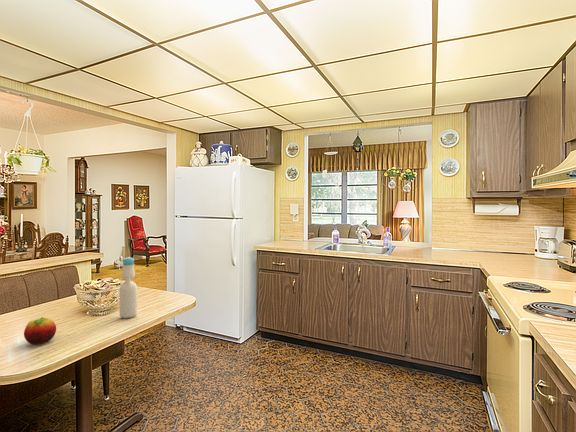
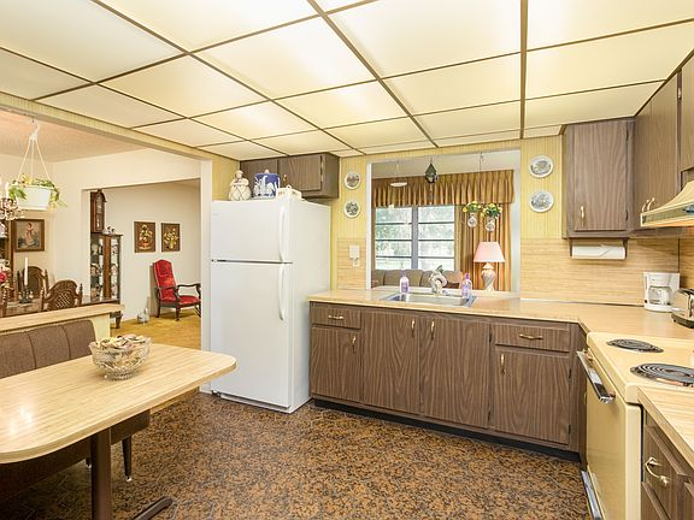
- bottle (128, 286)
- fruit (40, 329)
